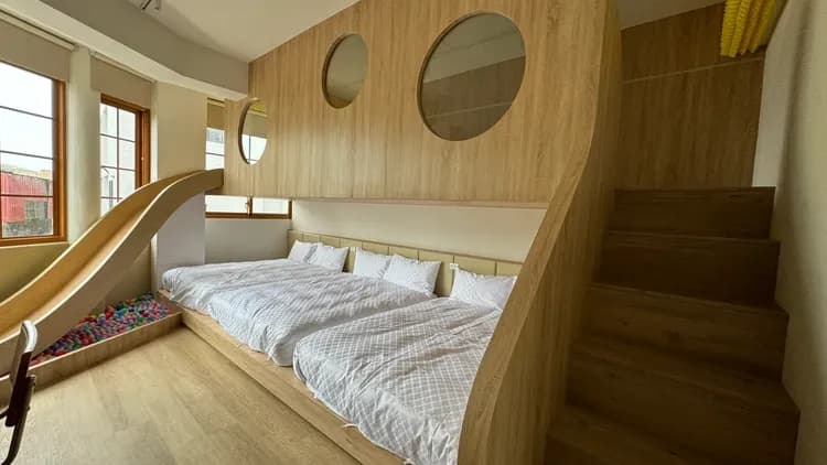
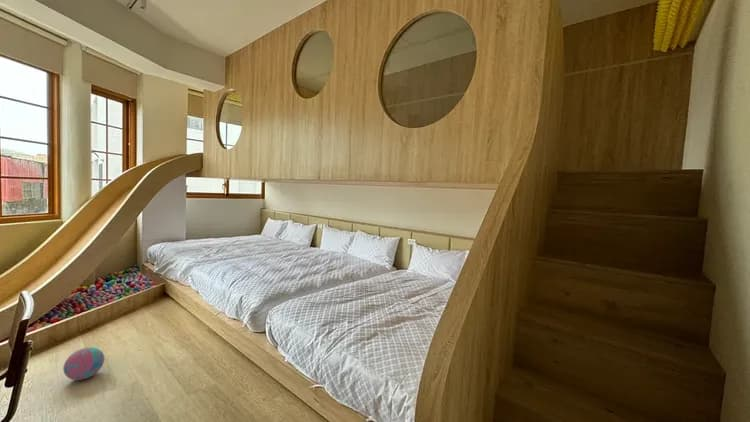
+ decorative ball (84, 363)
